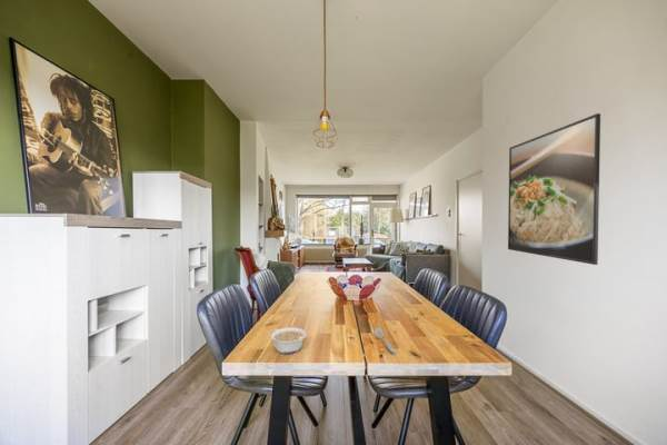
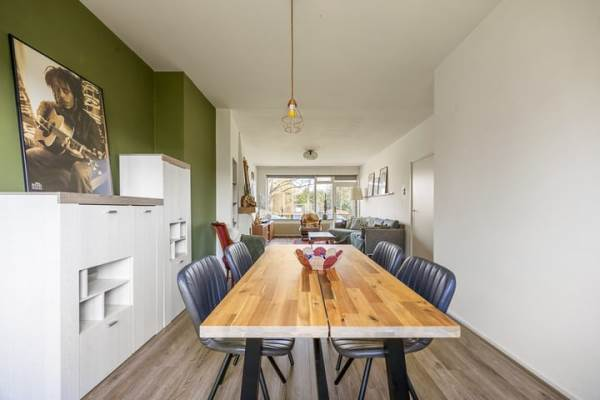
- spoon (385, 340)
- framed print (545, 195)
- legume (288, 339)
